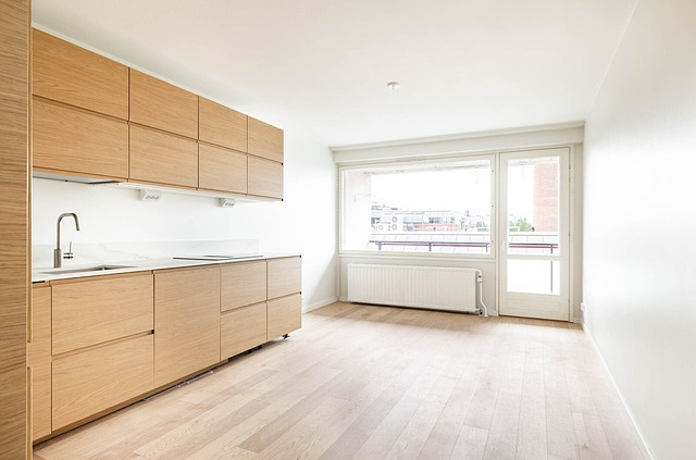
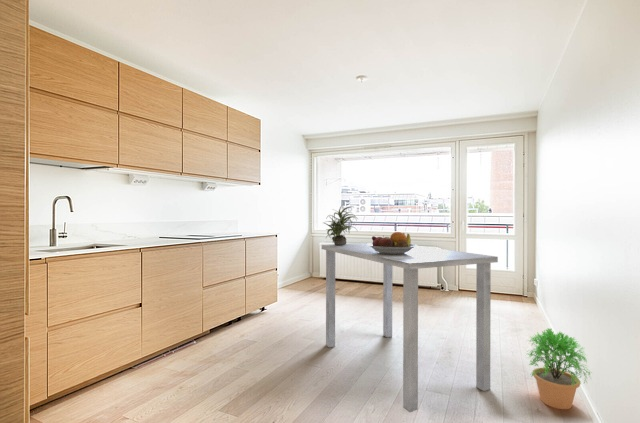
+ potted plant (556, 365)
+ fruit bowl (391, 242)
+ potted plant (341, 225)
+ dining table (391, 306)
